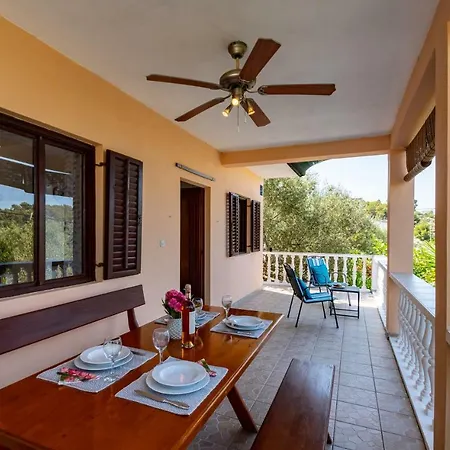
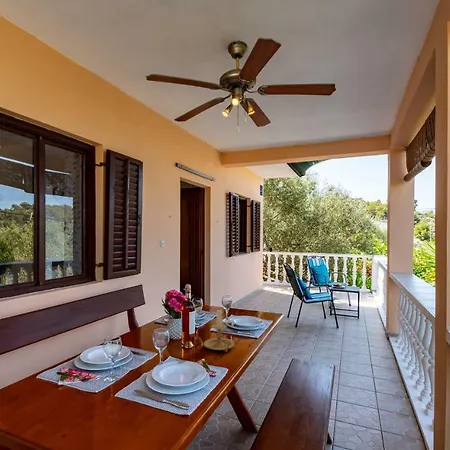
+ candle holder (220, 328)
